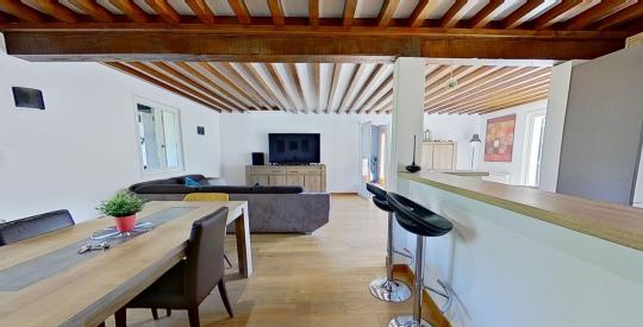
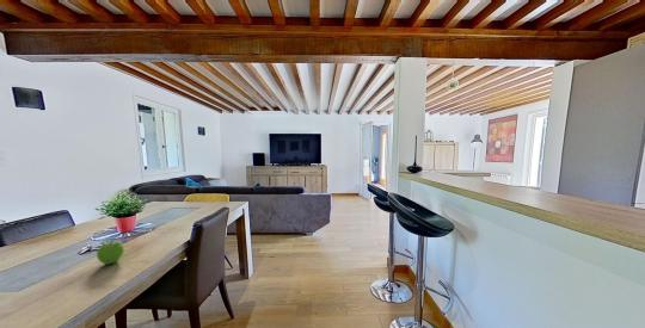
+ fruit (110, 252)
